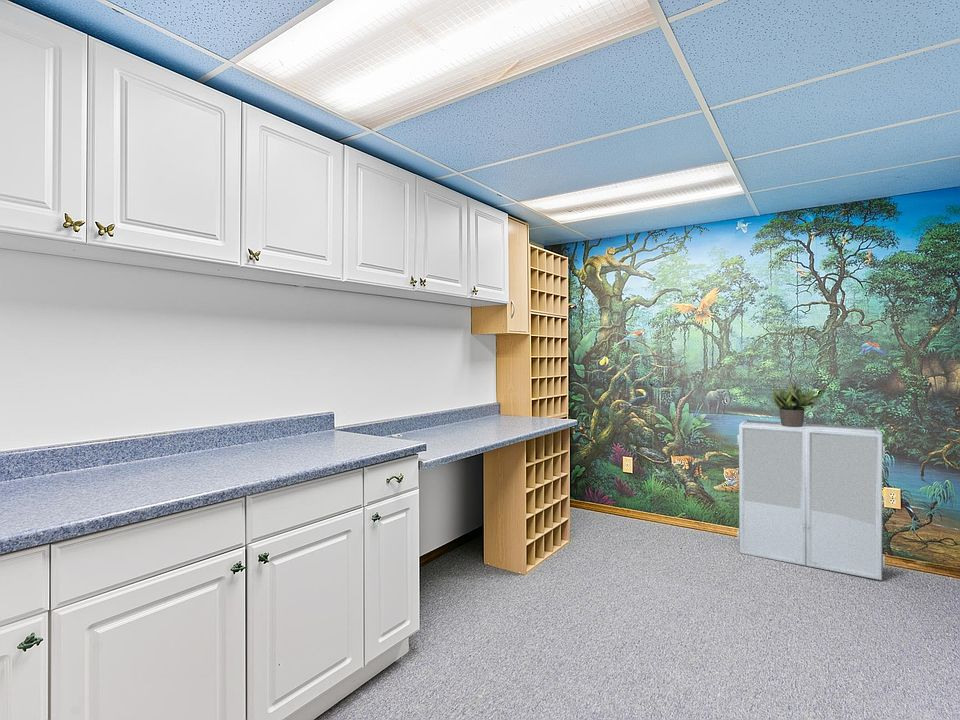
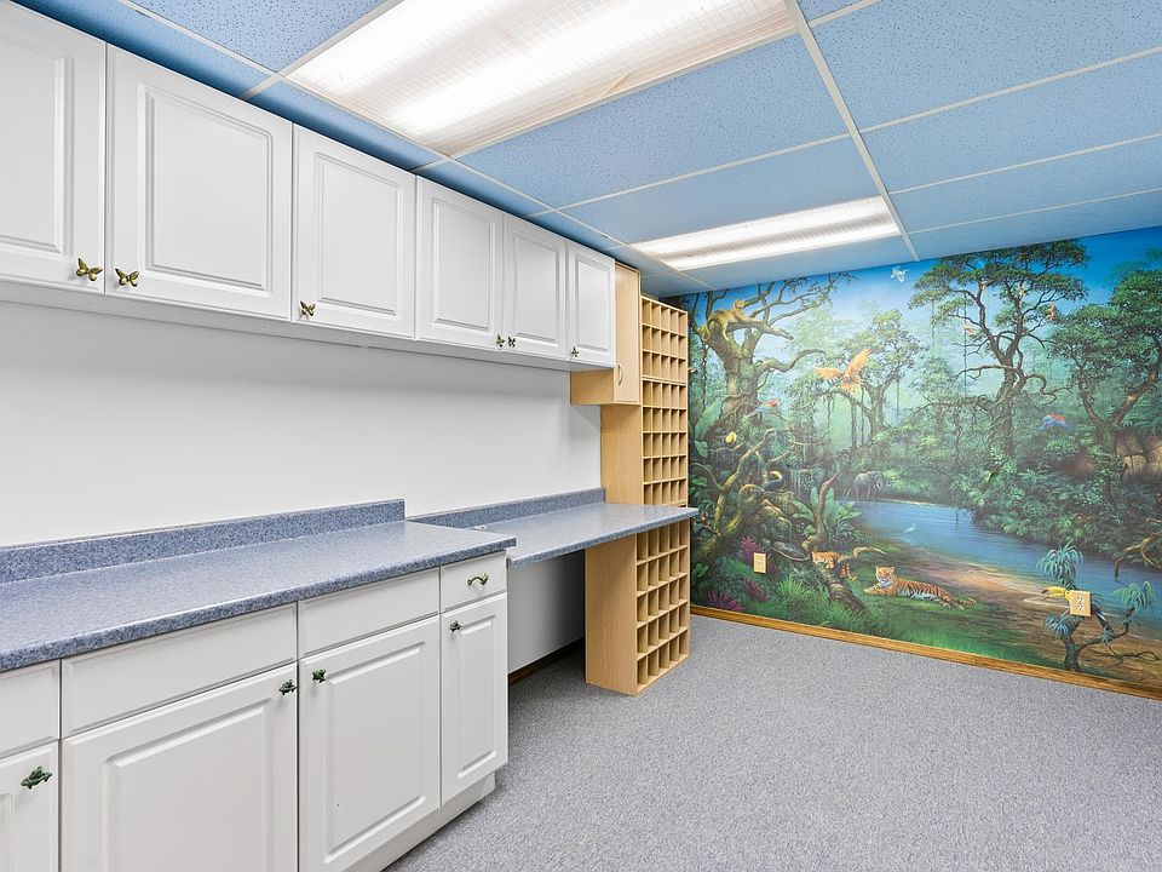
- potted plant (797, 403)
- cabinet (806, 491)
